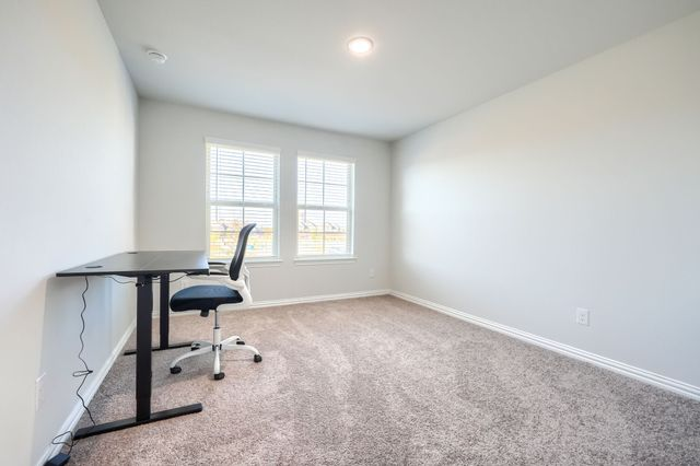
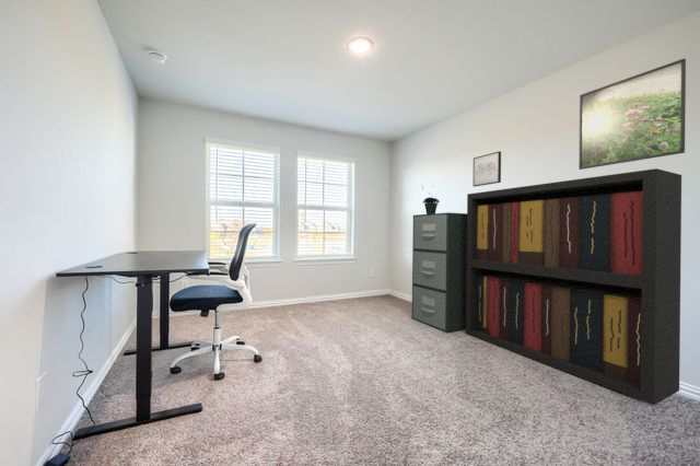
+ wall art (486, 170)
+ potted plant (430, 198)
+ bookshelf (550, 271)
+ filing cabinet (445, 268)
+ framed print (626, 120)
